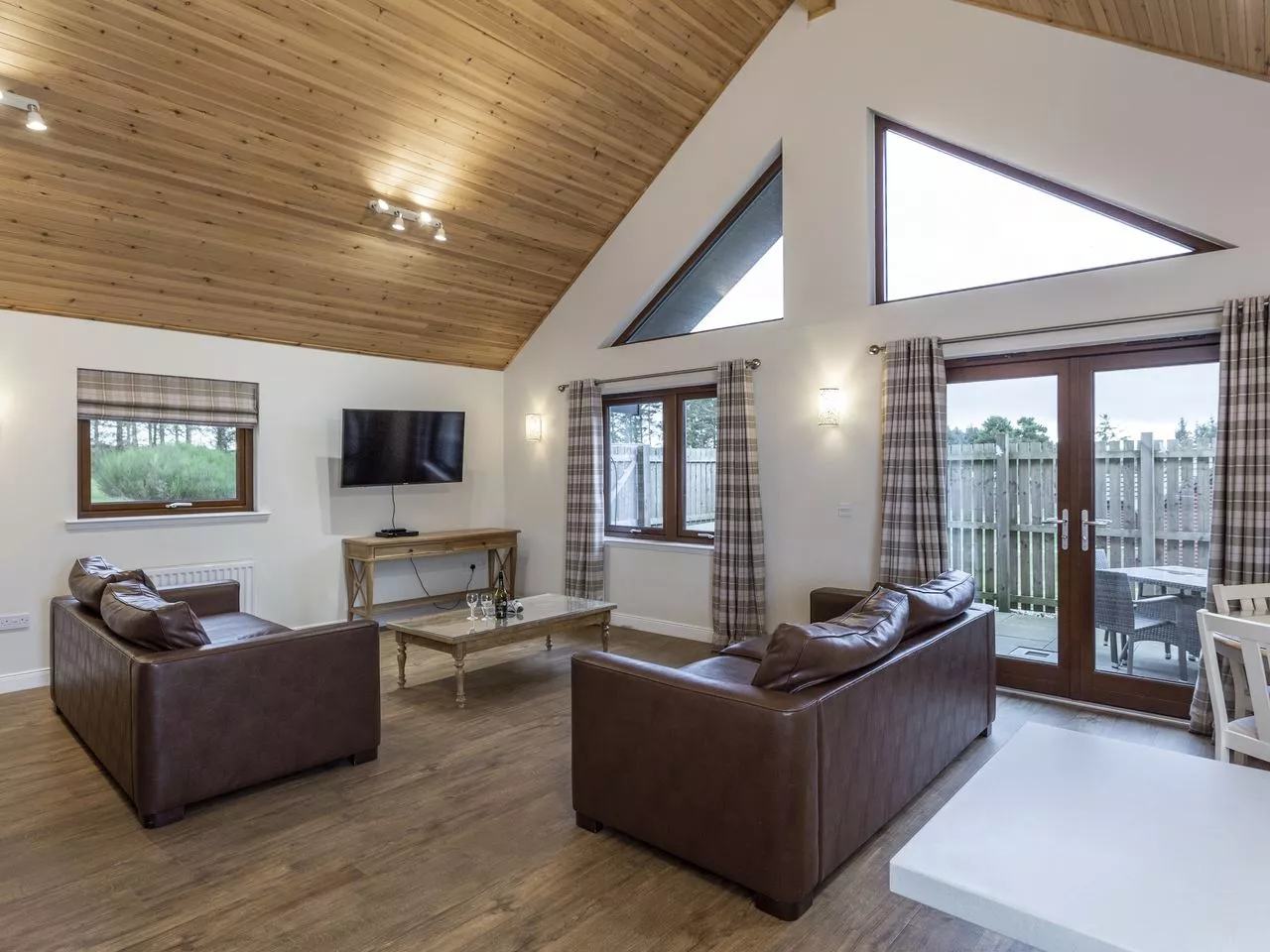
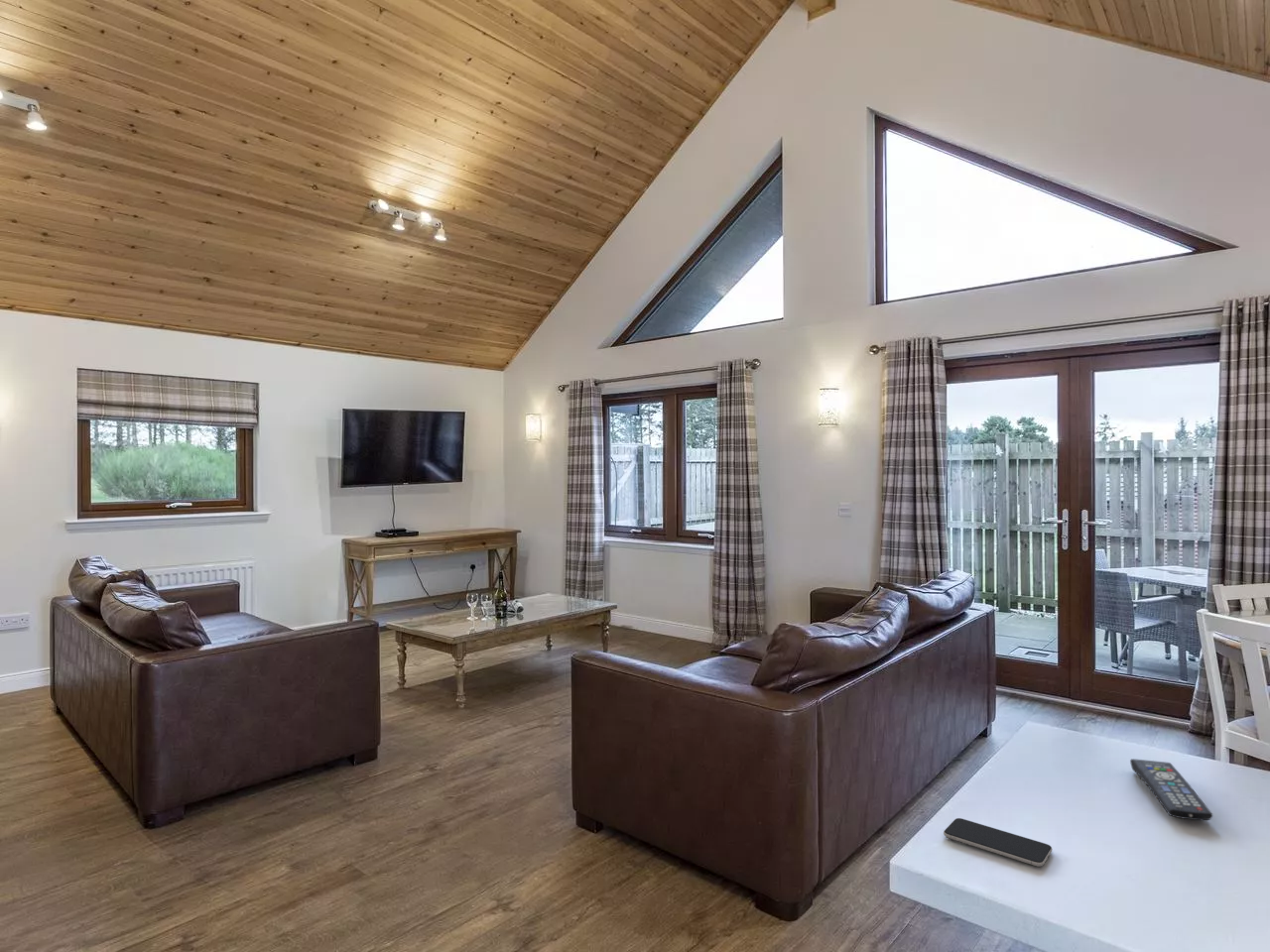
+ smartphone (996, 841)
+ remote control (1167, 786)
